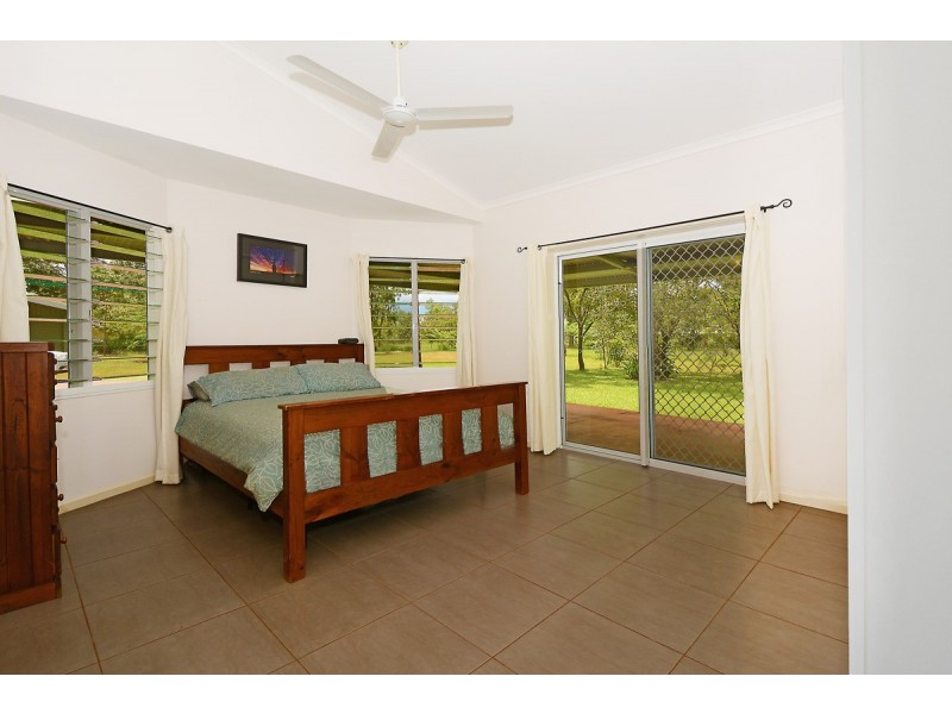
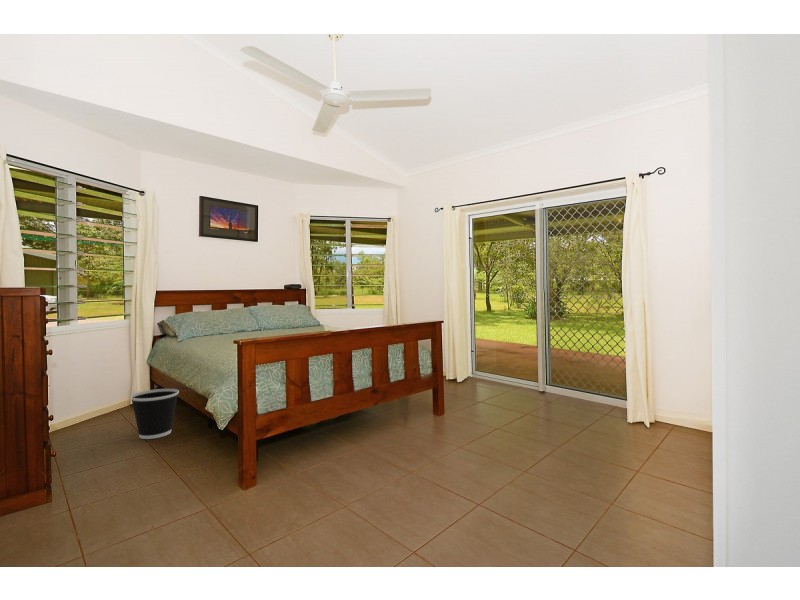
+ wastebasket (155, 413)
